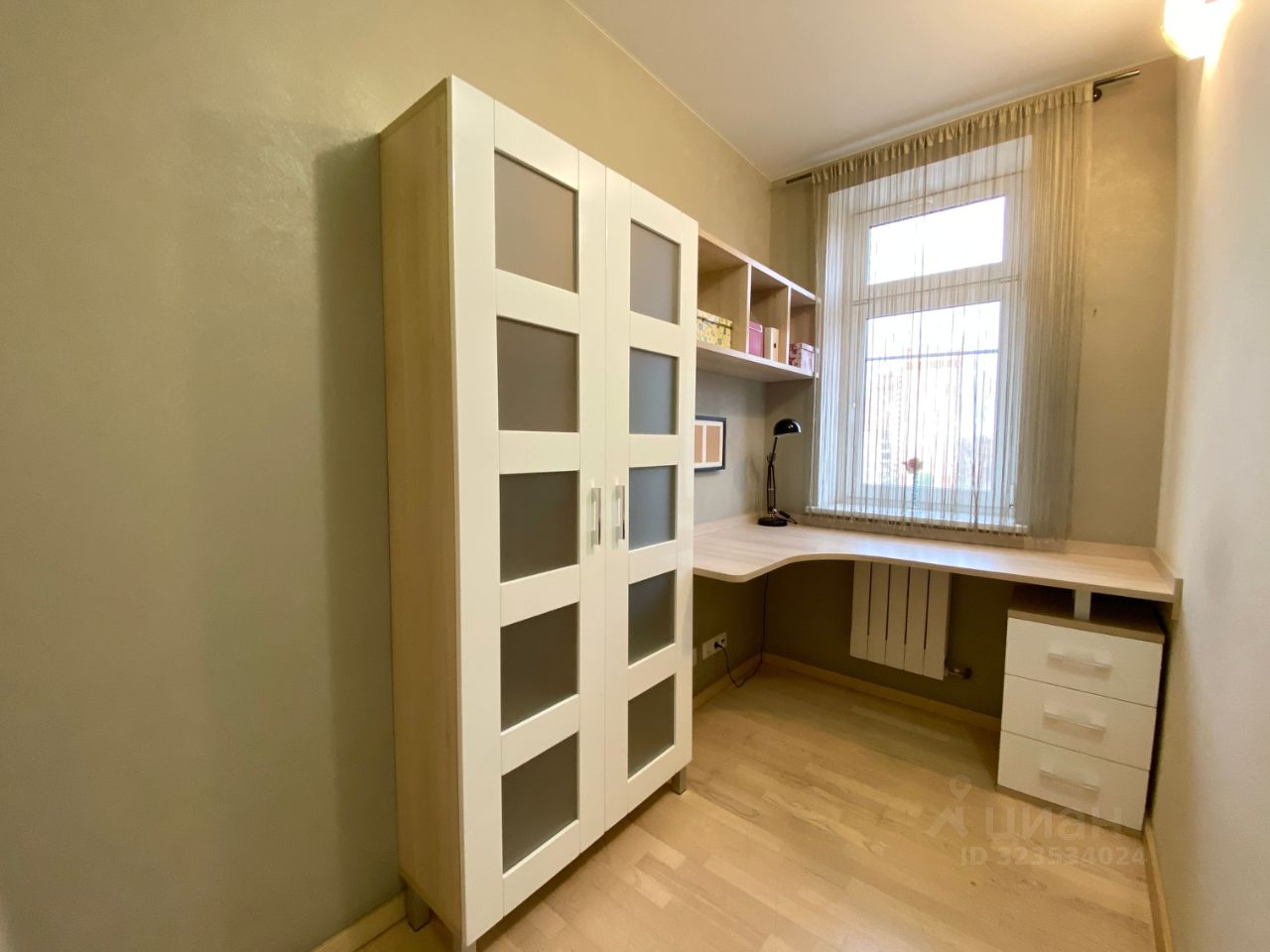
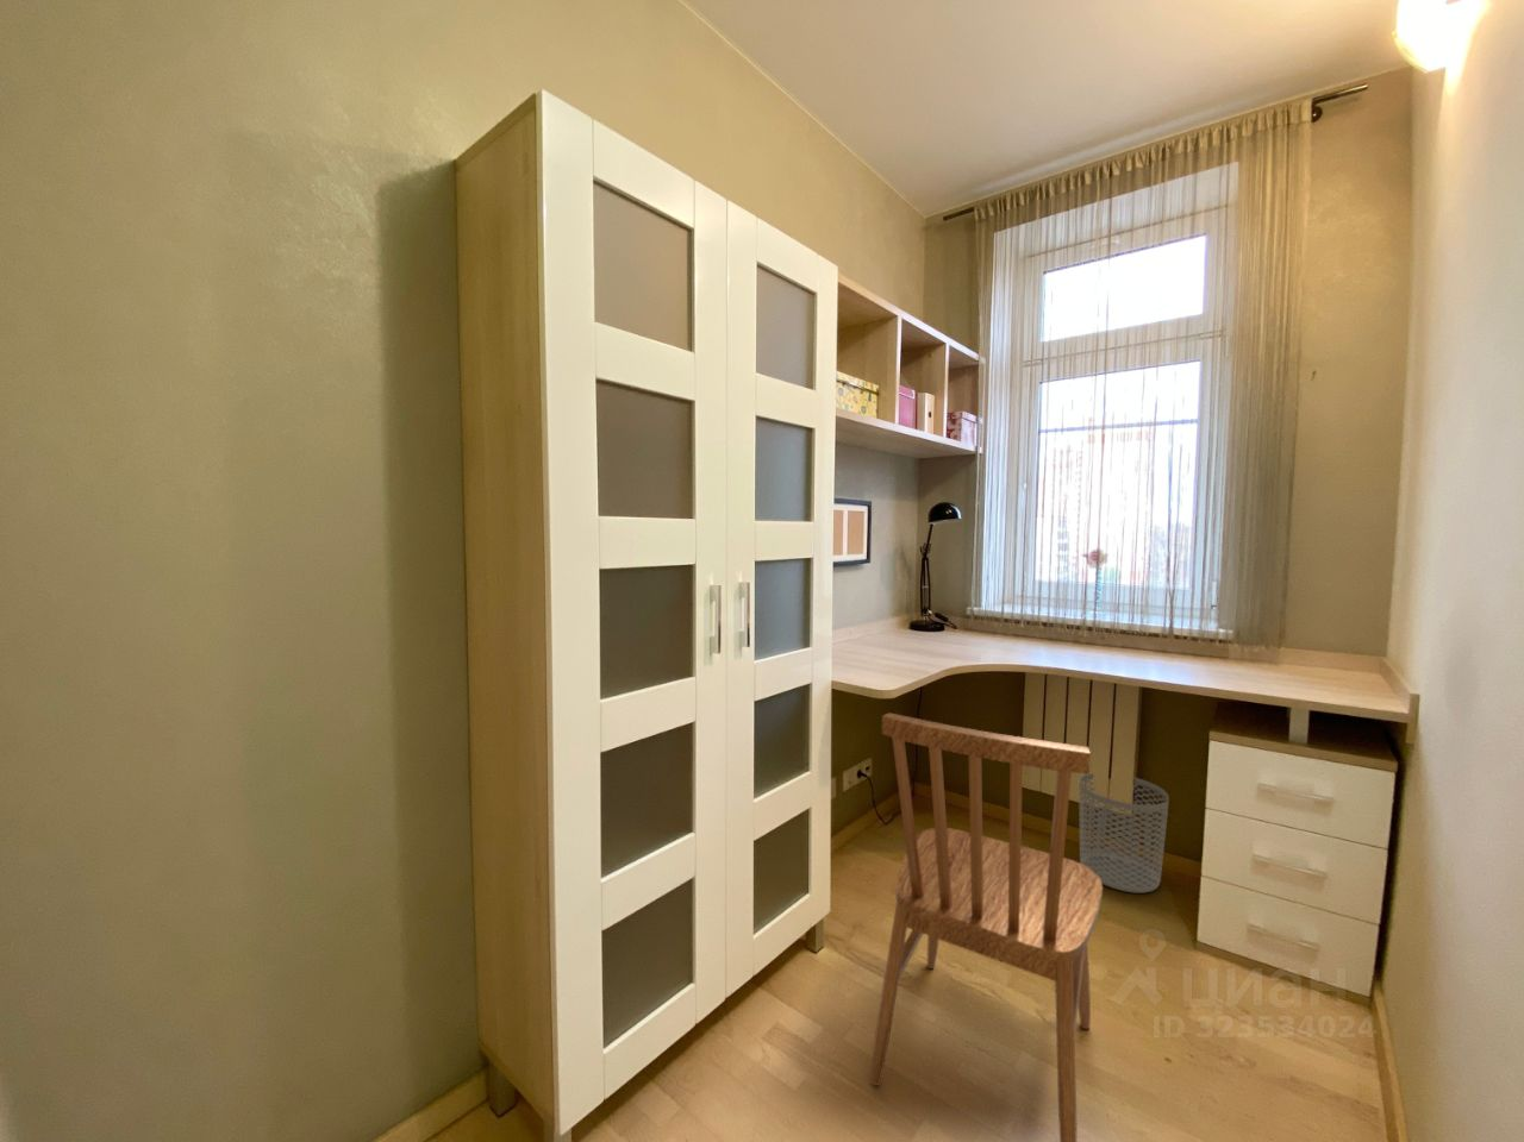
+ dining chair (991, 883)
+ waste bin (1121, 829)
